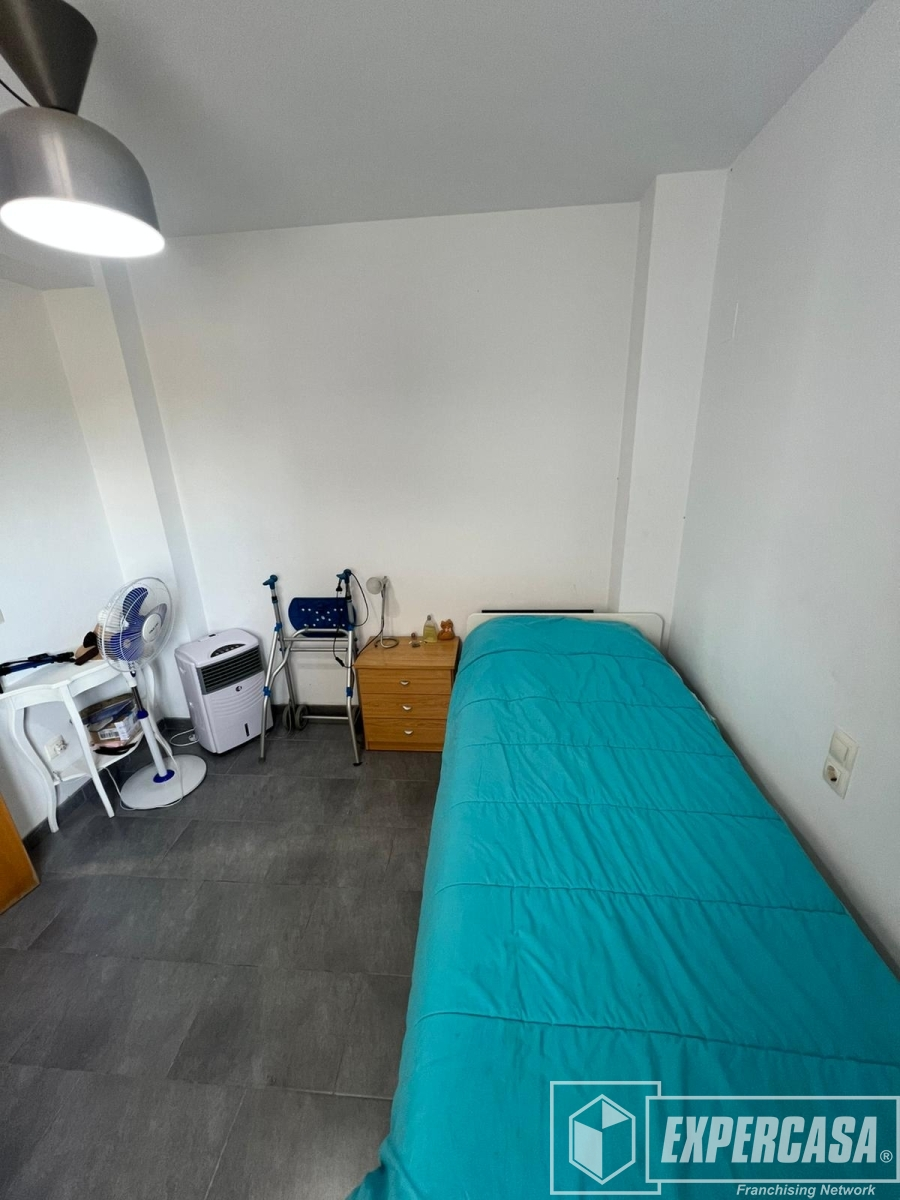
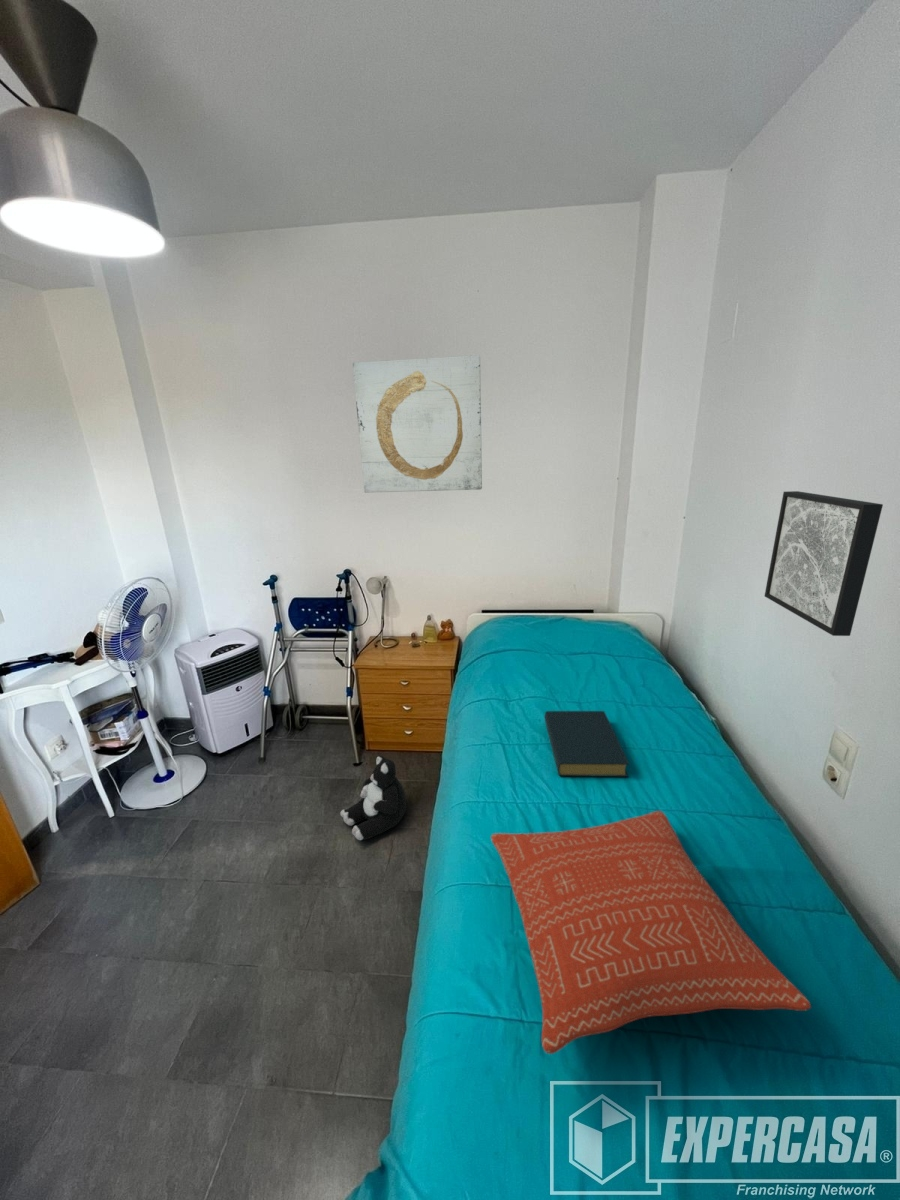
+ wall art (419, 427)
+ wall art (814, 557)
+ pillow (618, 904)
+ plush toy (374, 792)
+ hardback book (582, 740)
